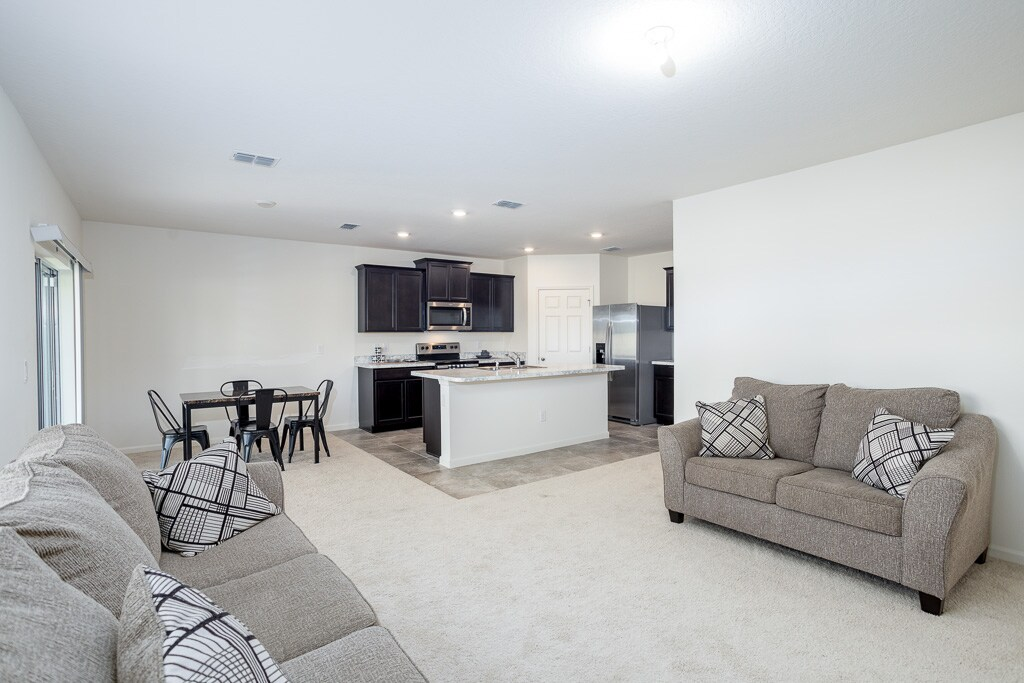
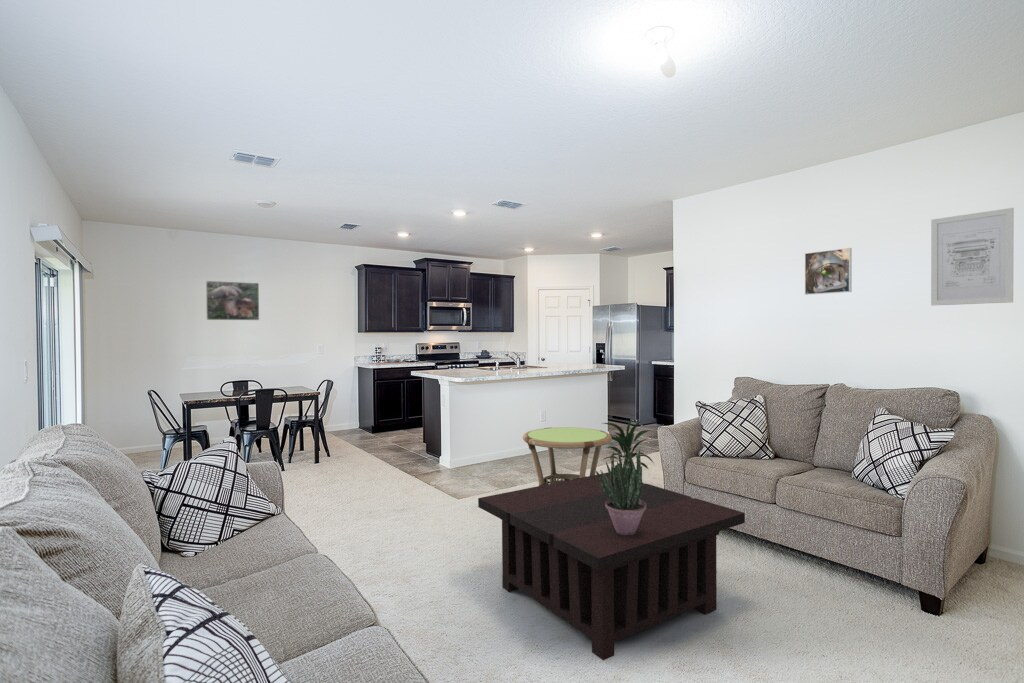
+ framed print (233, 301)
+ potted plant (622, 488)
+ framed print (827, 272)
+ side table (567, 478)
+ coffee table (605, 551)
+ wall art (970, 259)
+ indoor plant (626, 453)
